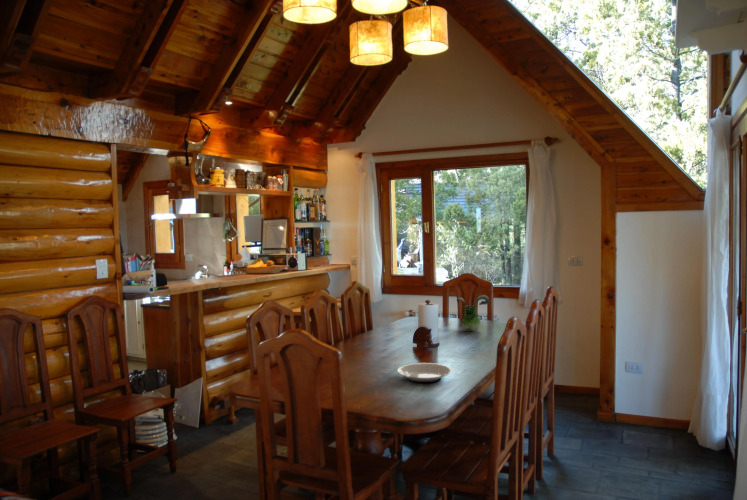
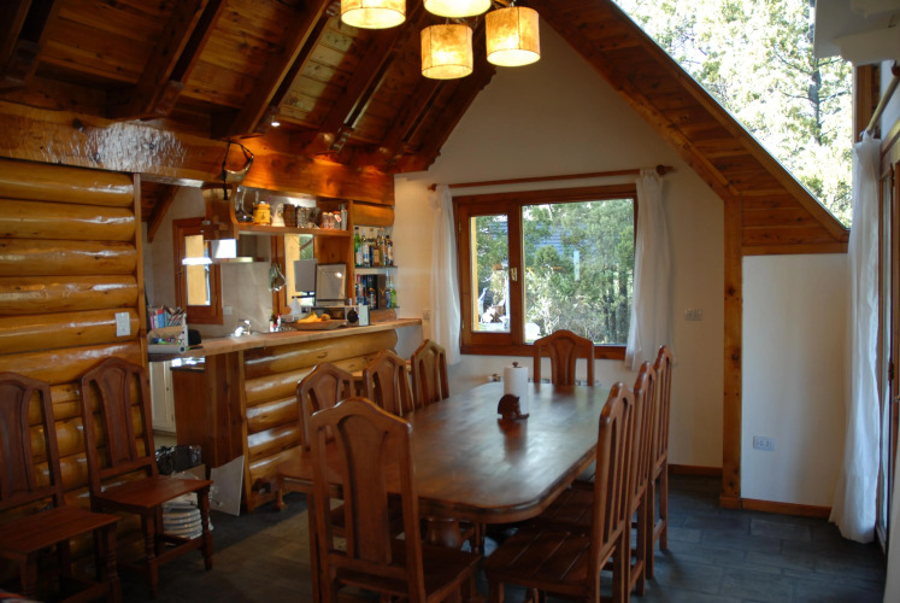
- toy figurine (473, 312)
- plate (424, 374)
